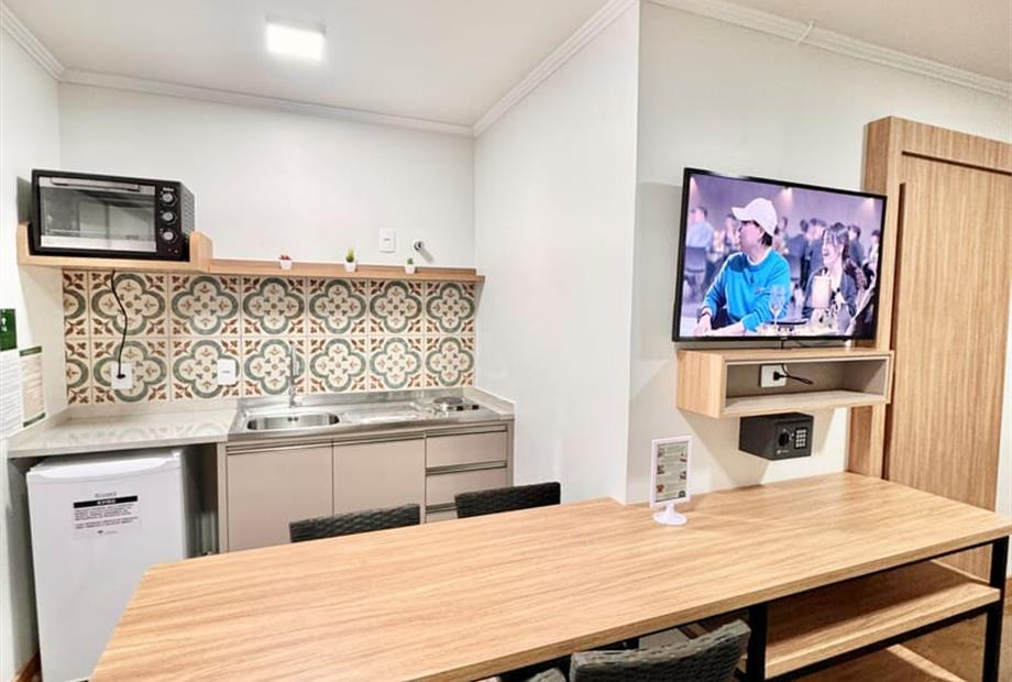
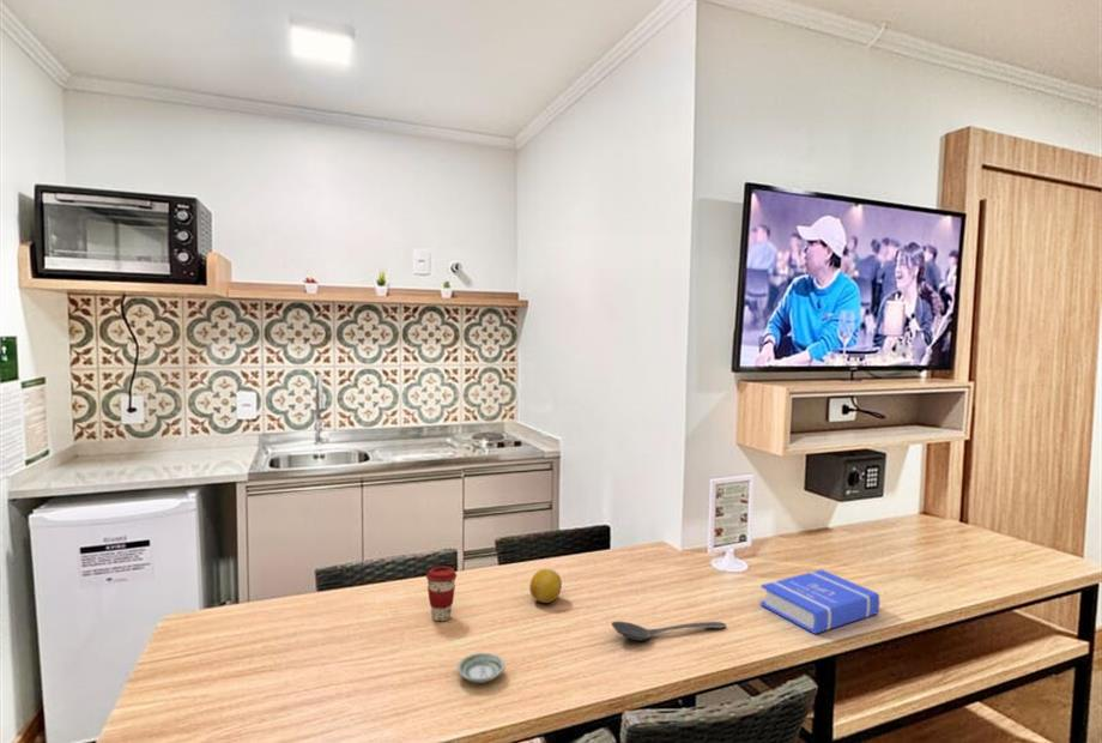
+ book (818, 599)
+ coffee cup (441, 593)
+ saucer (480, 670)
+ stirrer (670, 627)
+ fruit (545, 585)
